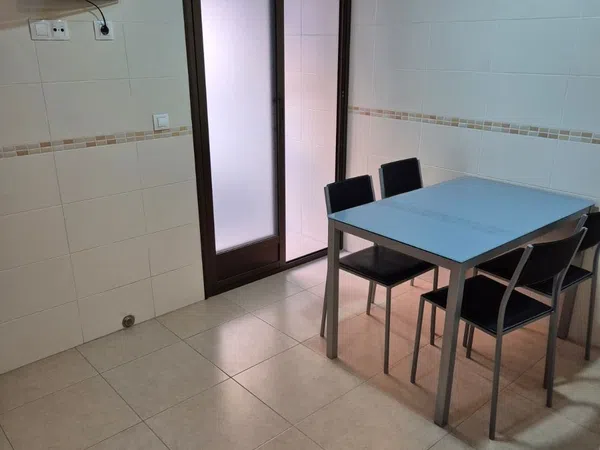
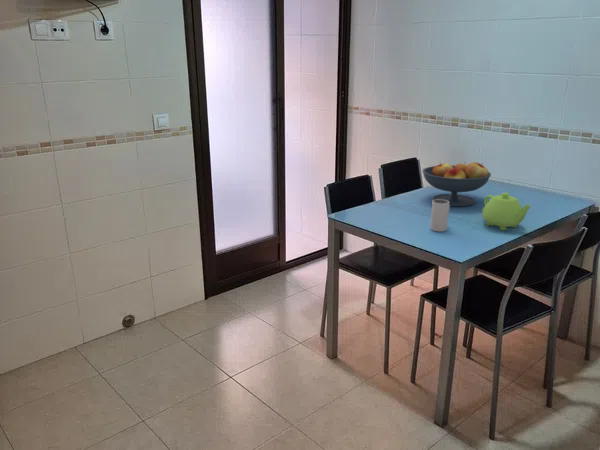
+ mug (441, 214)
+ teapot (504, 210)
+ fruit bowl (455, 181)
